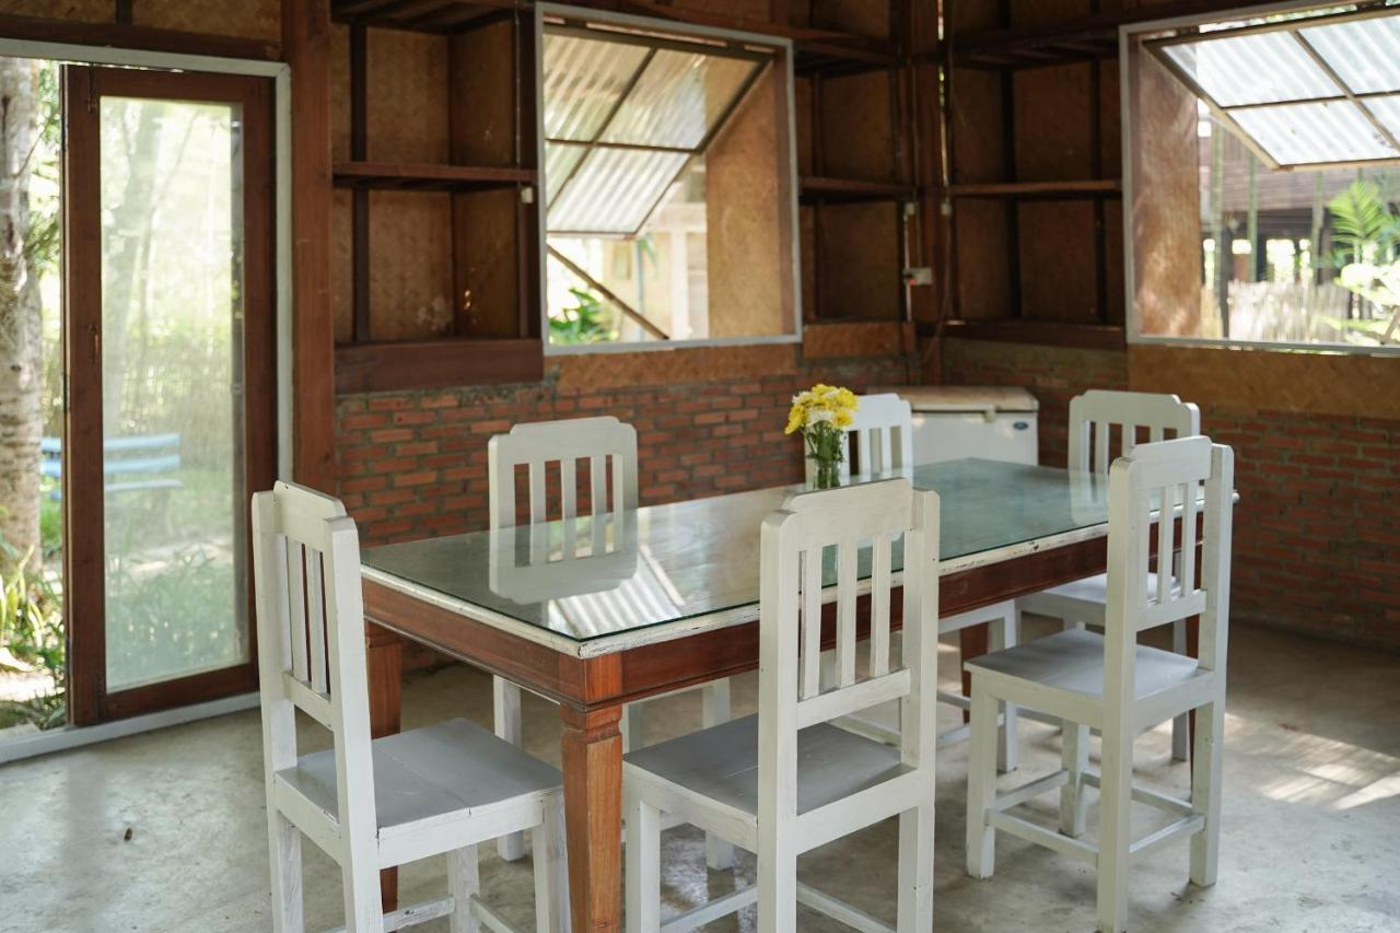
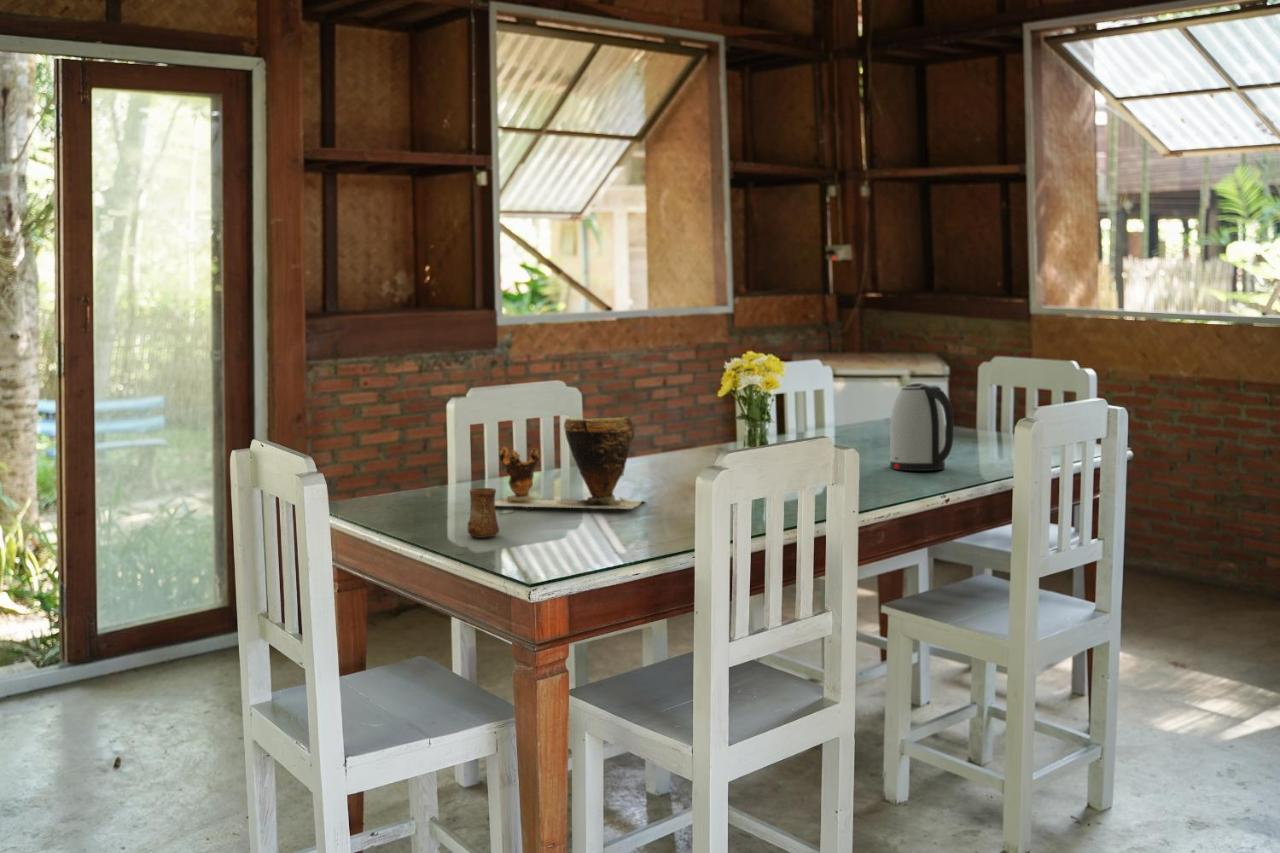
+ kettle (924, 426)
+ clay pot (572, 455)
+ cup (483, 512)
